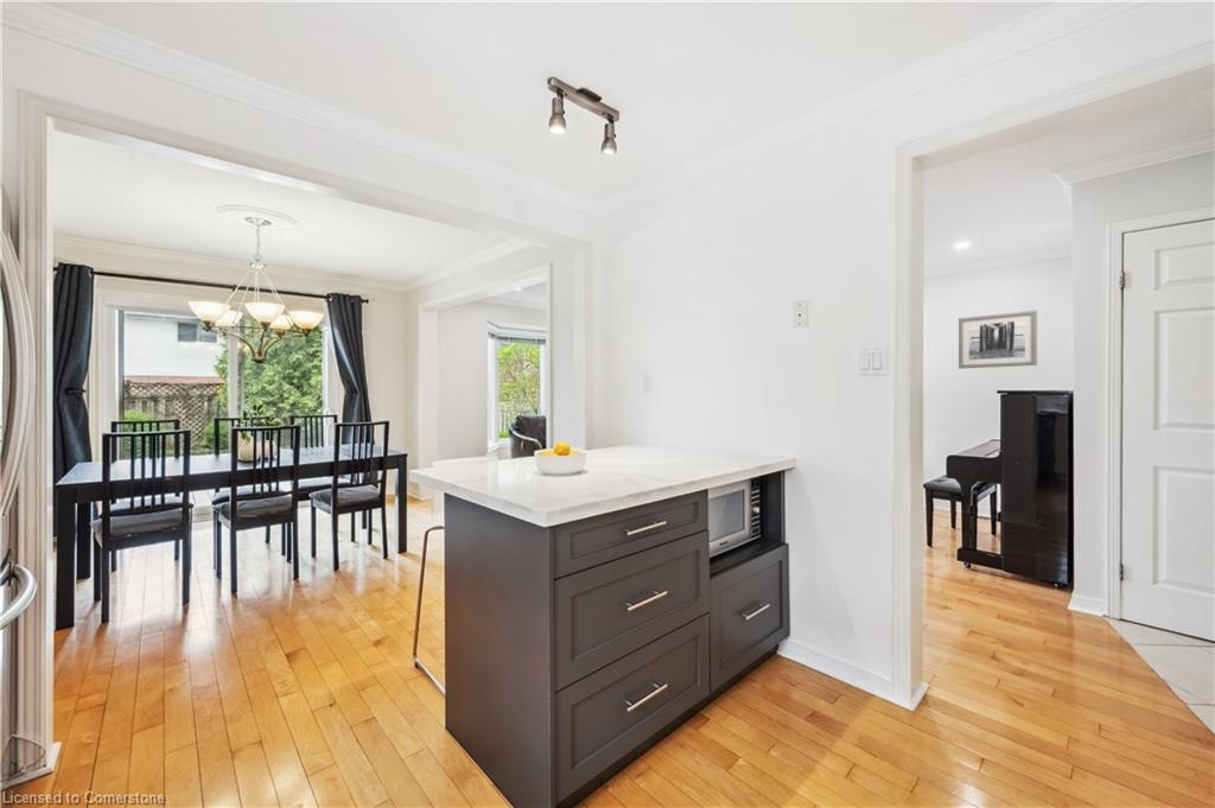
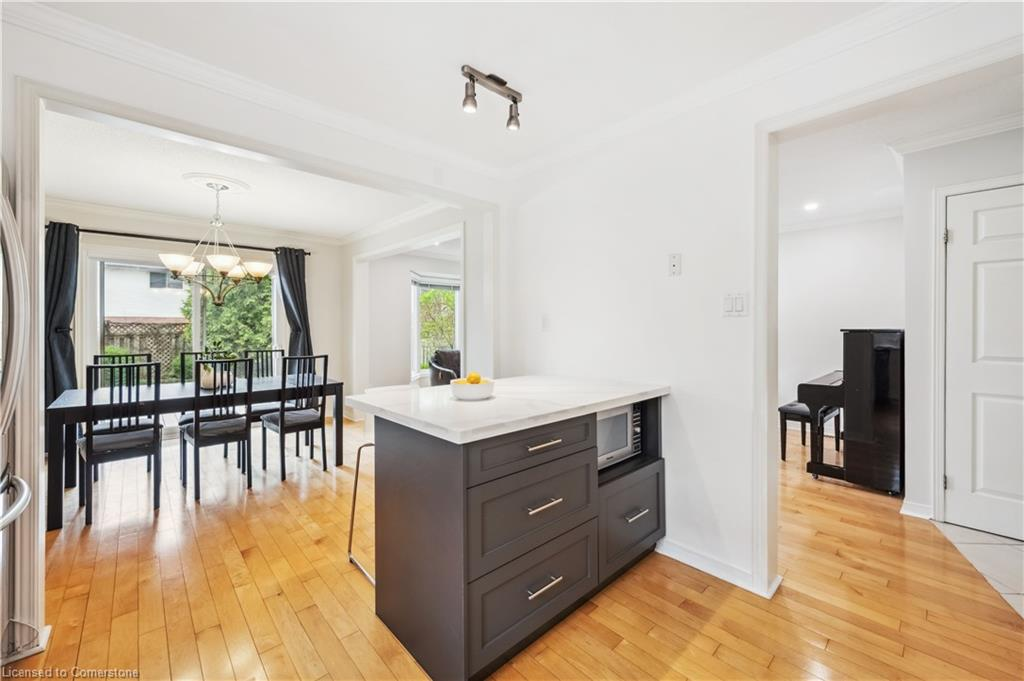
- wall art (995, 341)
